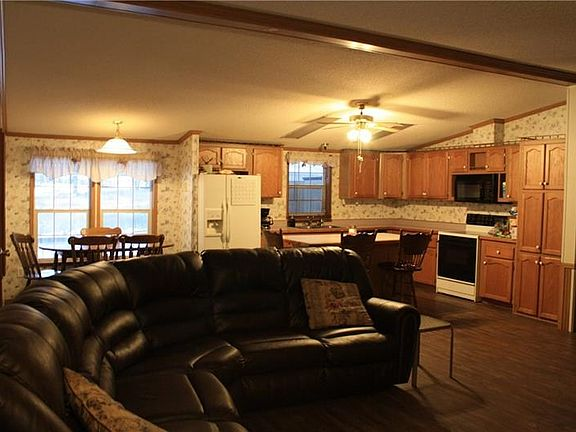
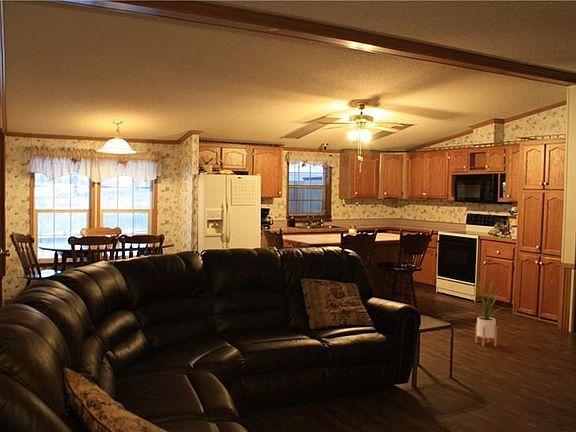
+ house plant (487, 310)
